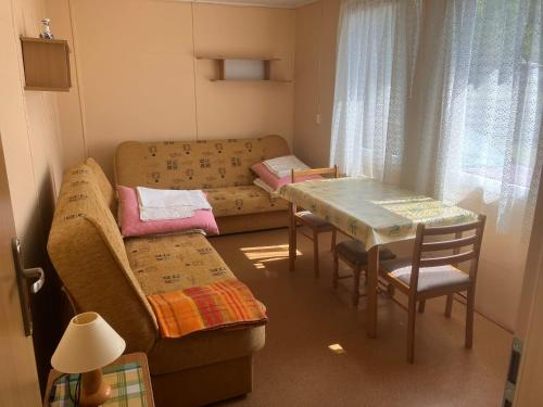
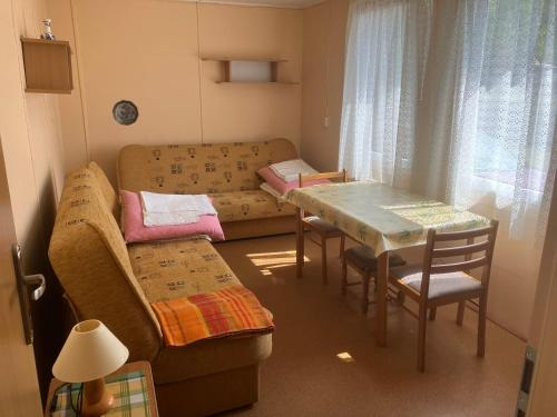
+ decorative plate (125, 112)
